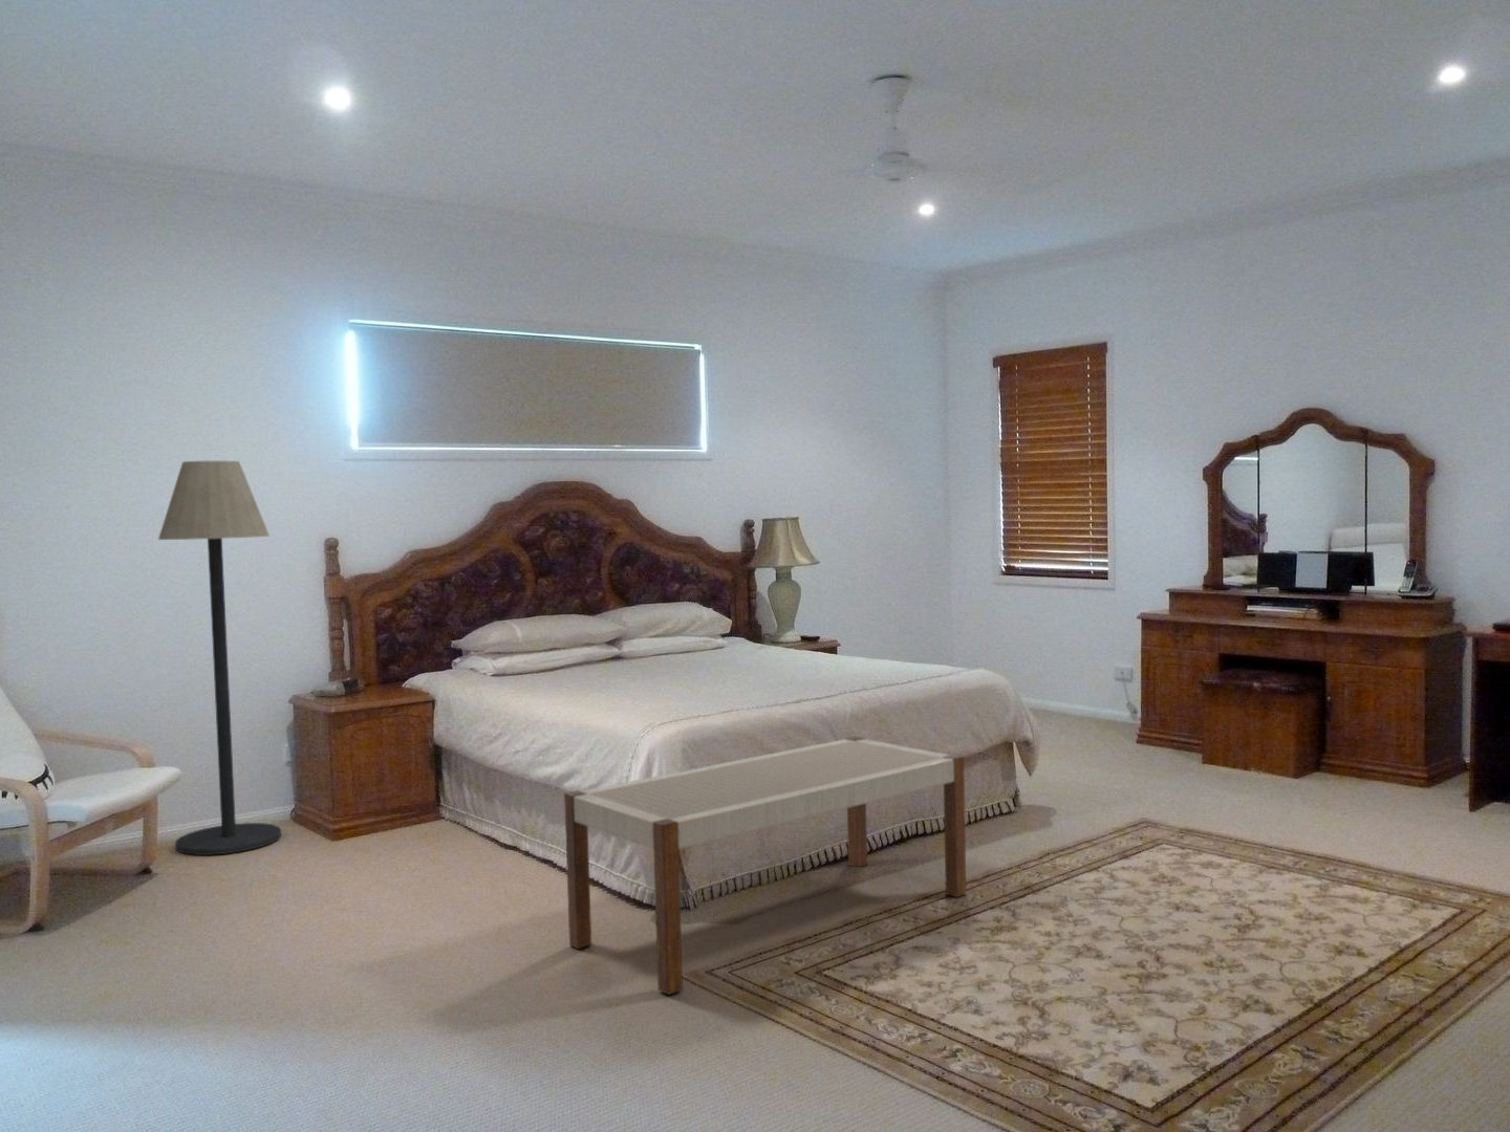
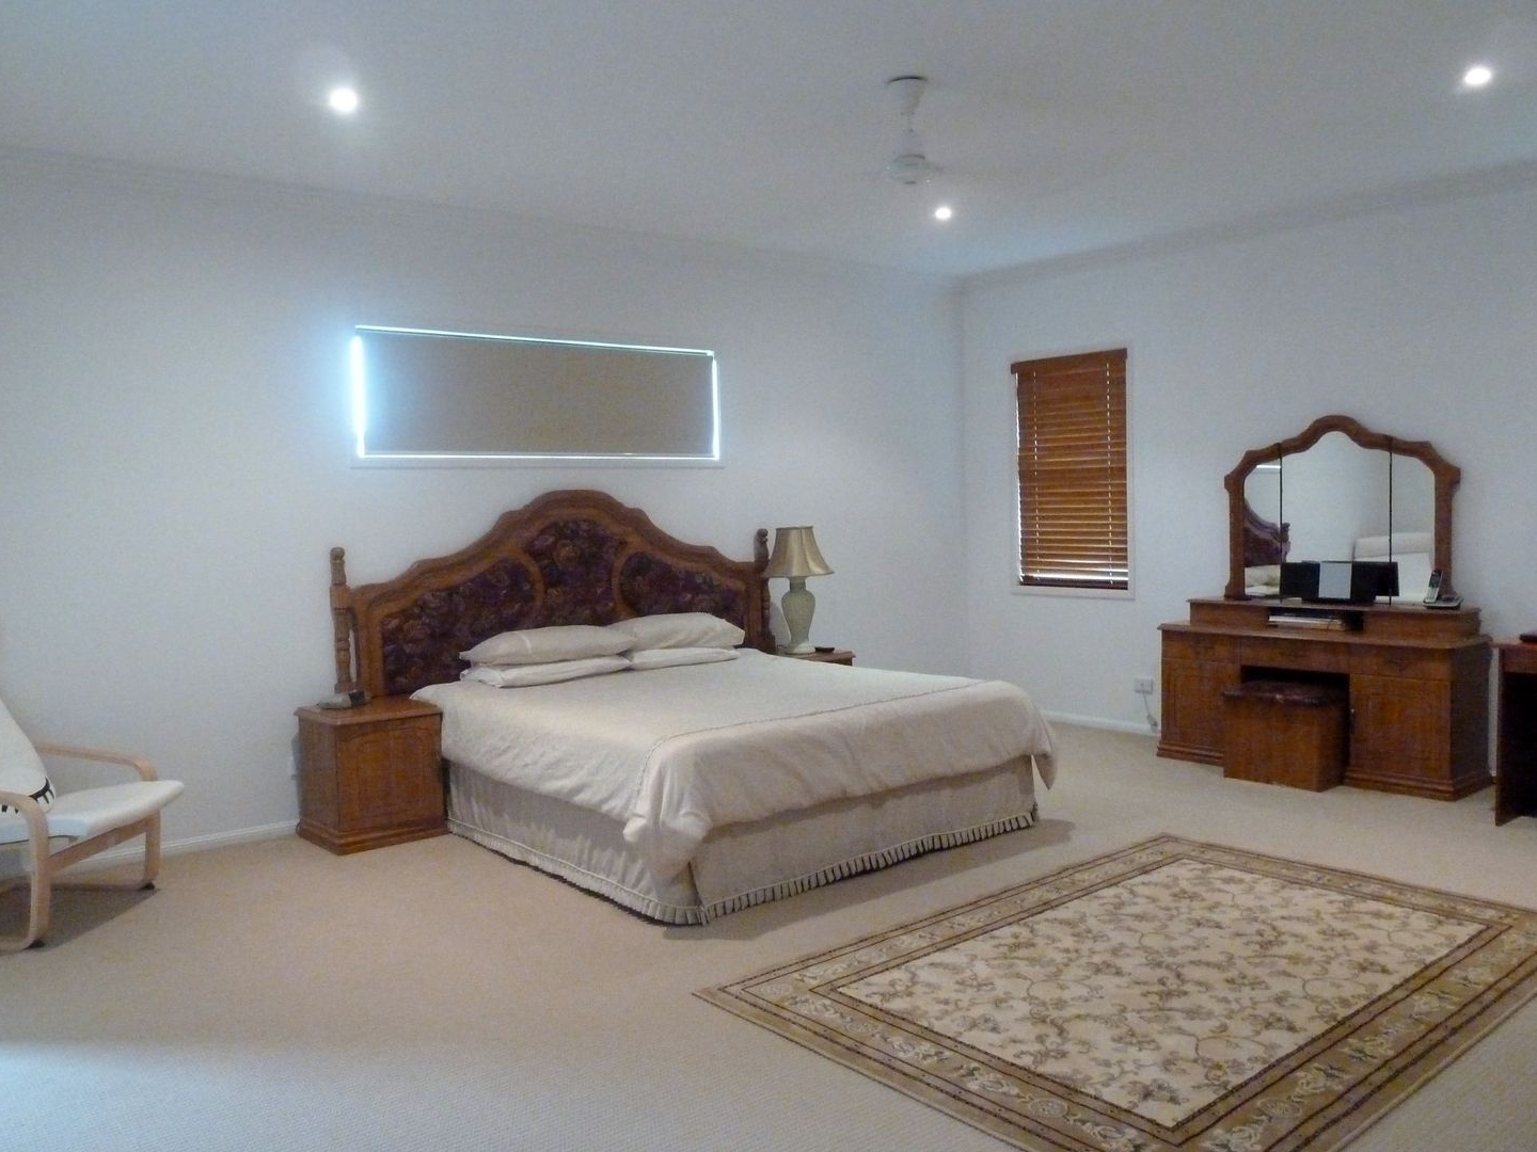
- floor lamp (220, 653)
- bench (770, 826)
